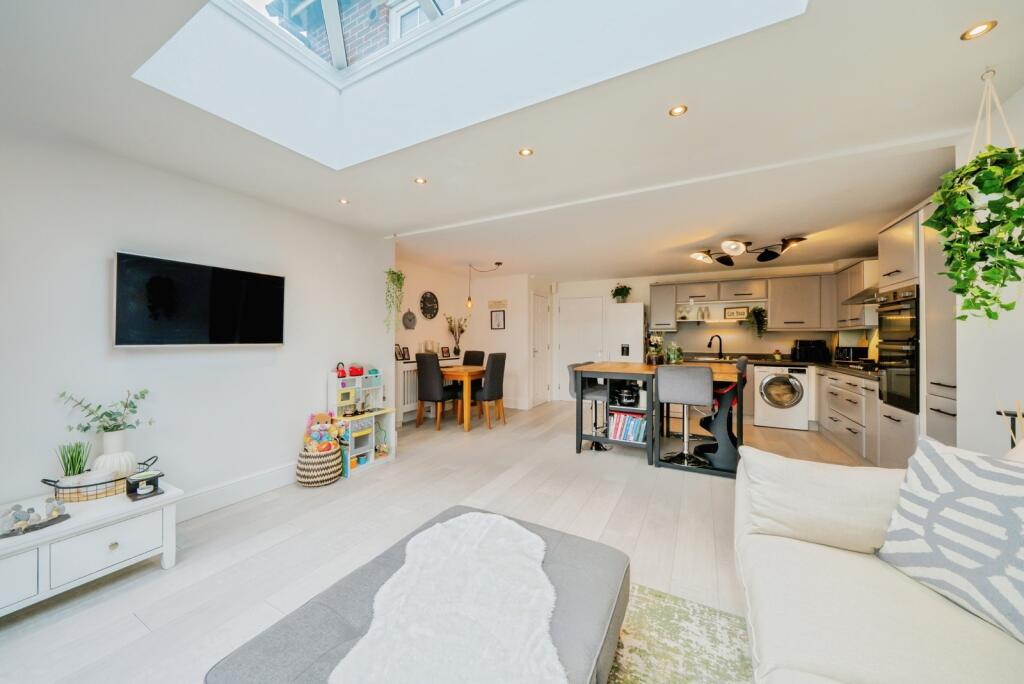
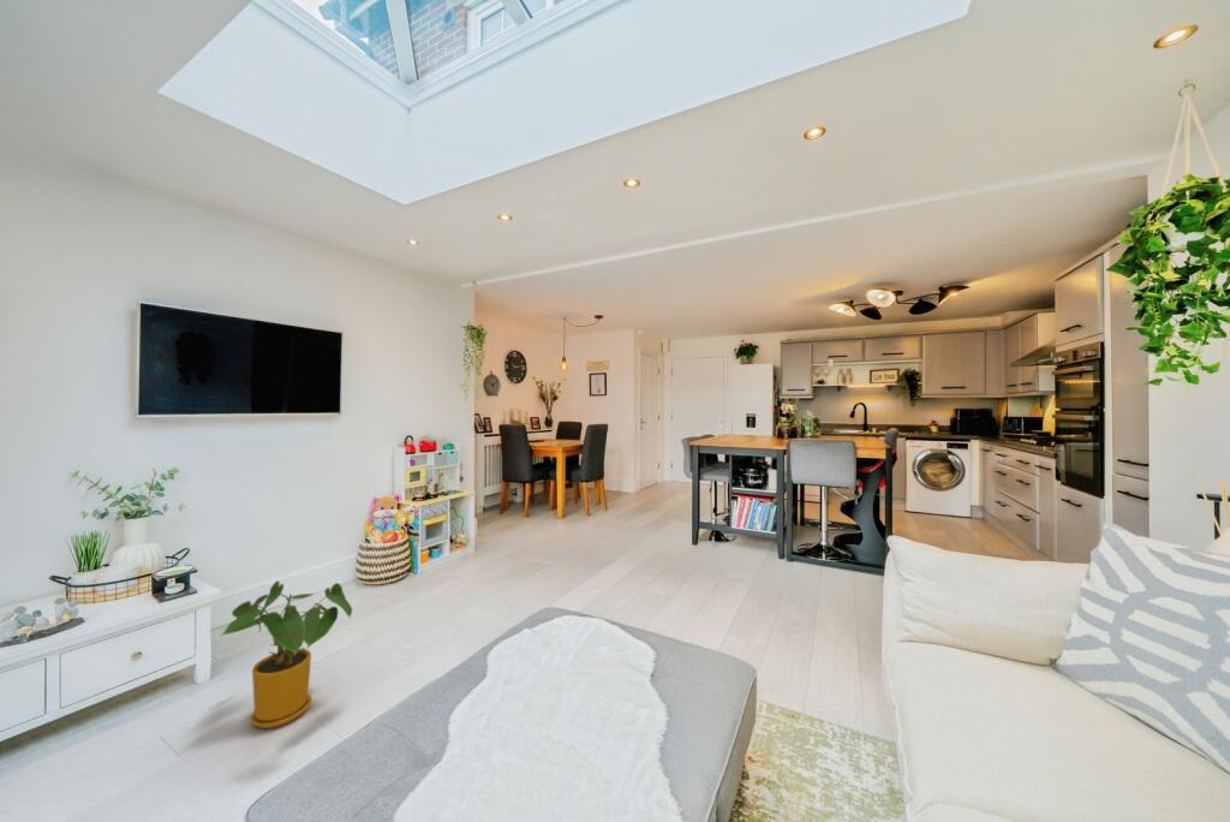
+ house plant (289, 647)
